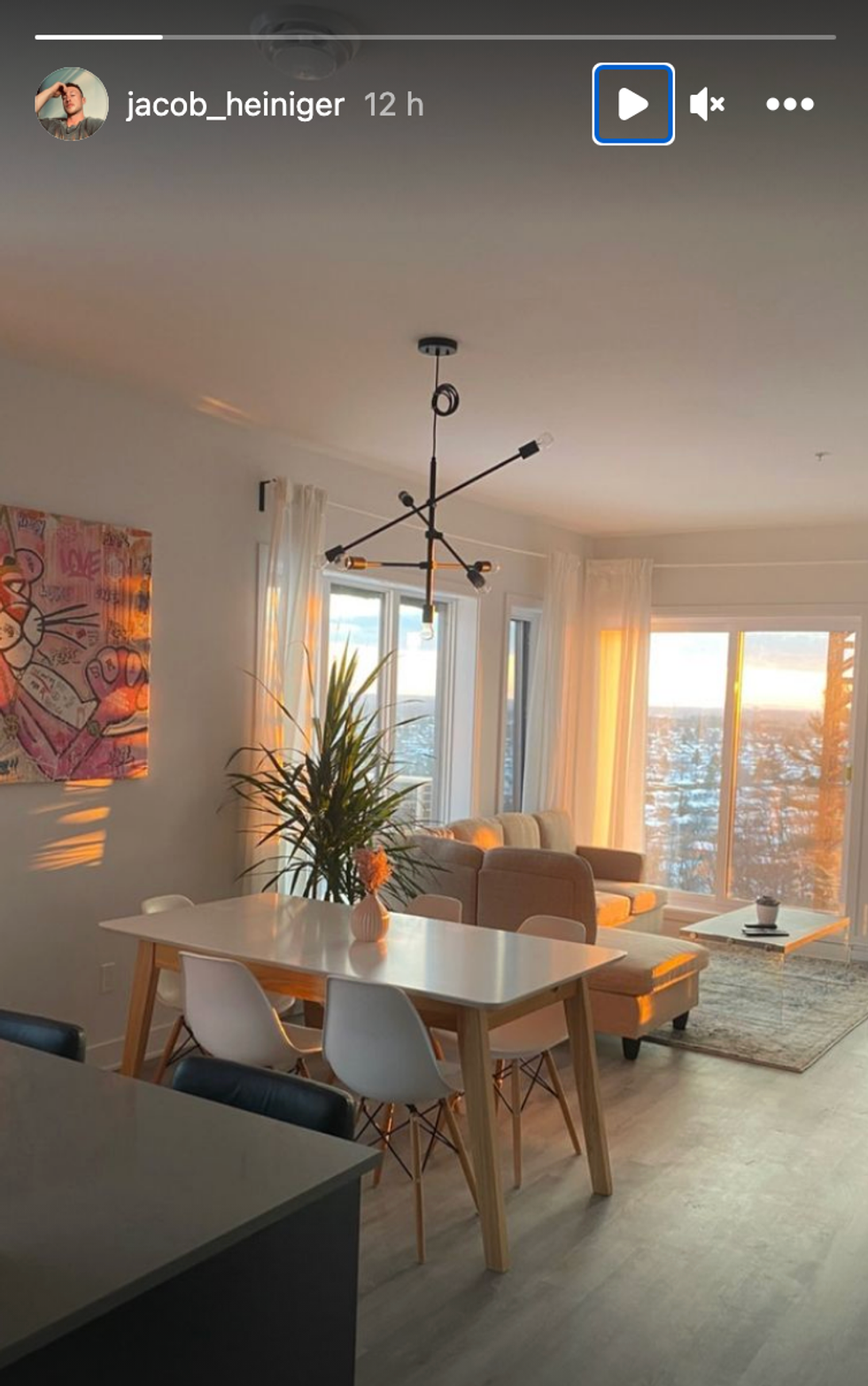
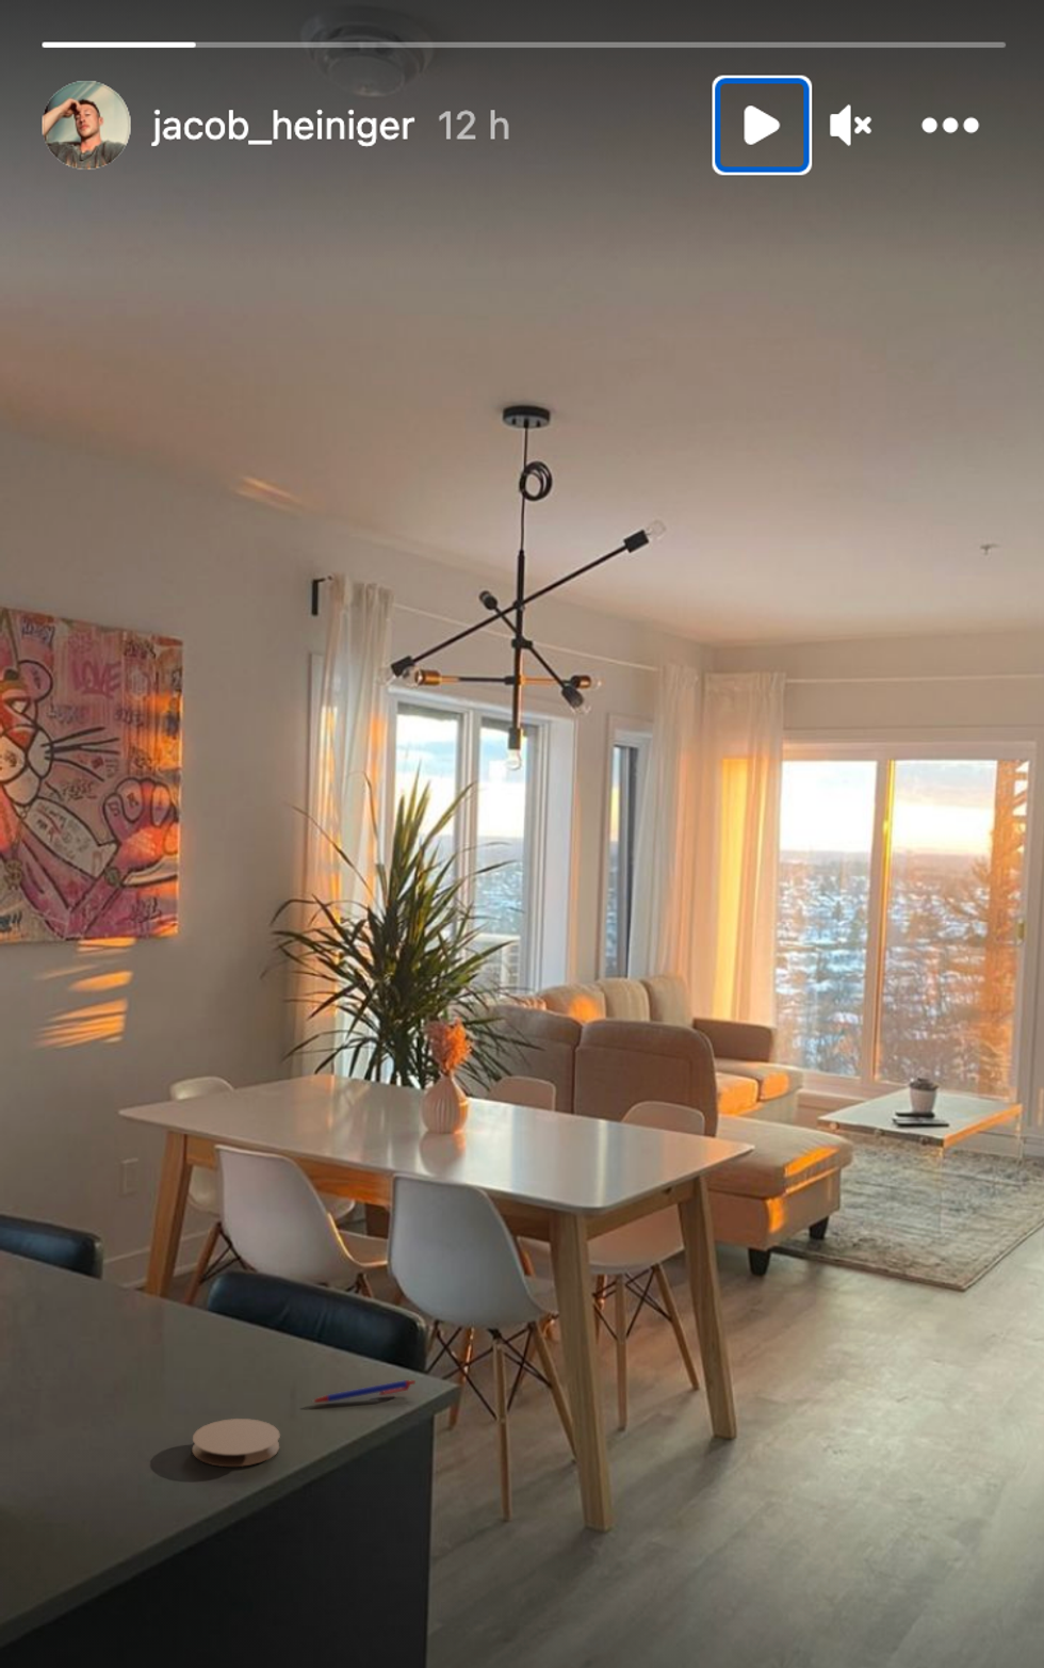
+ coaster (236, 1441)
+ pen (363, 1391)
